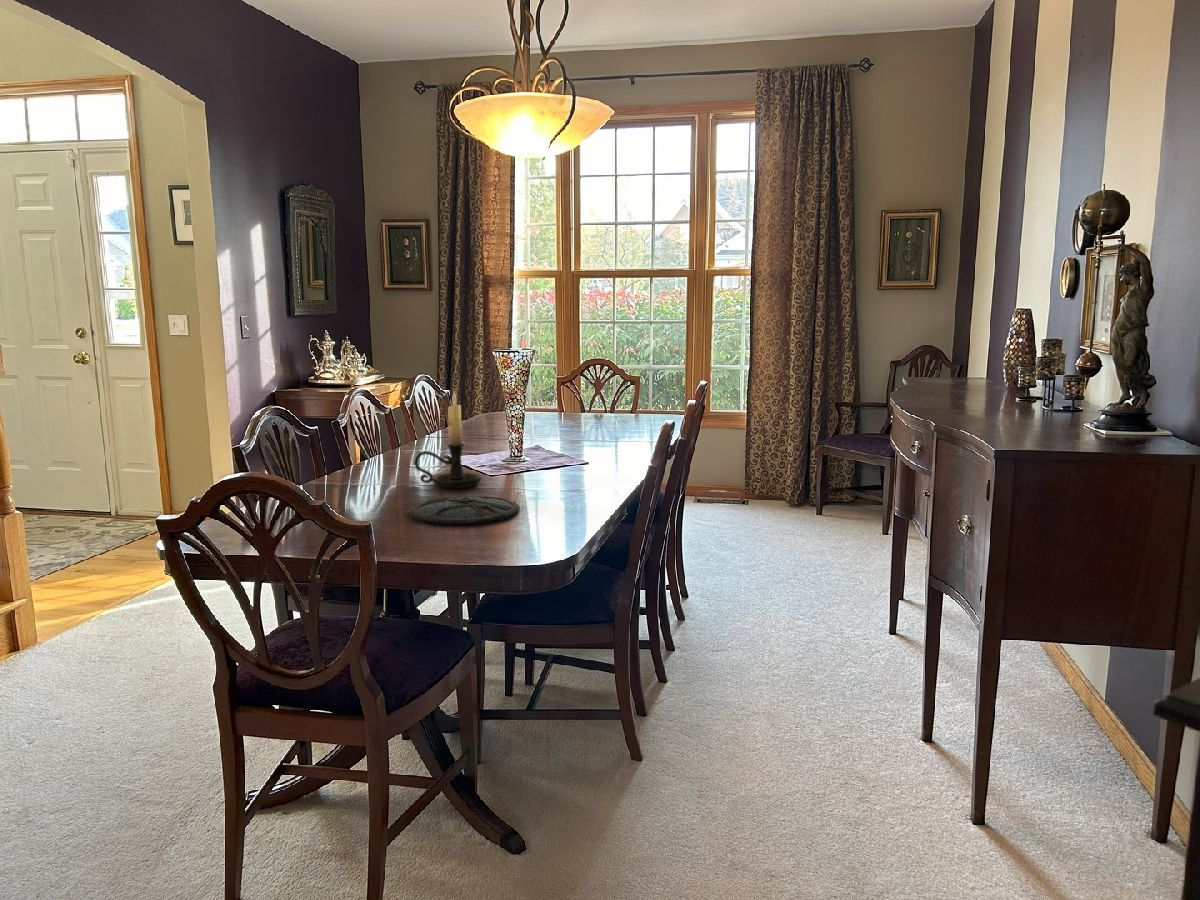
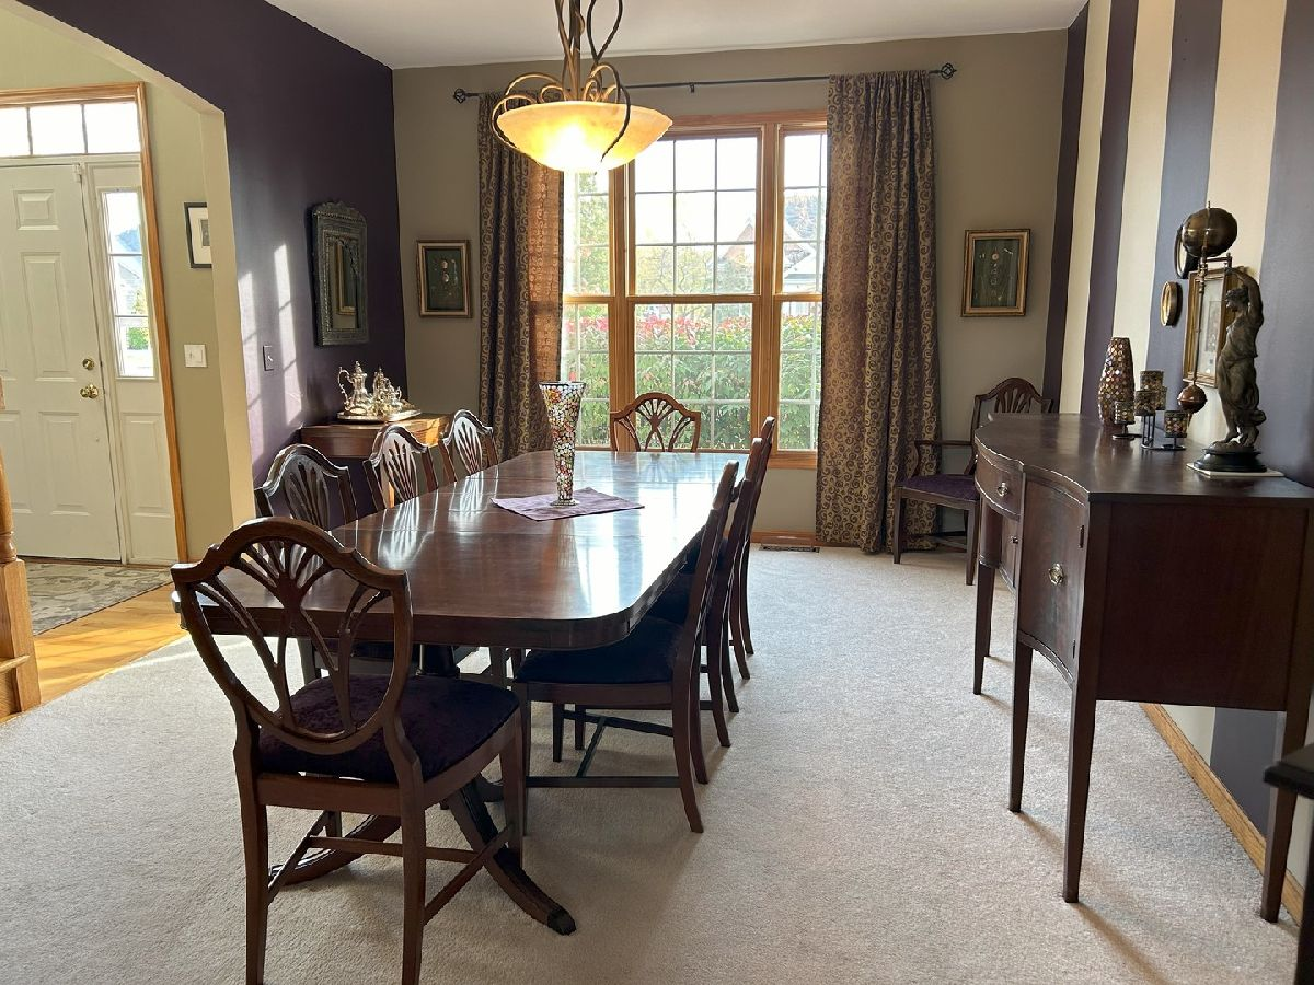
- plate (465, 504)
- candle holder (448, 435)
